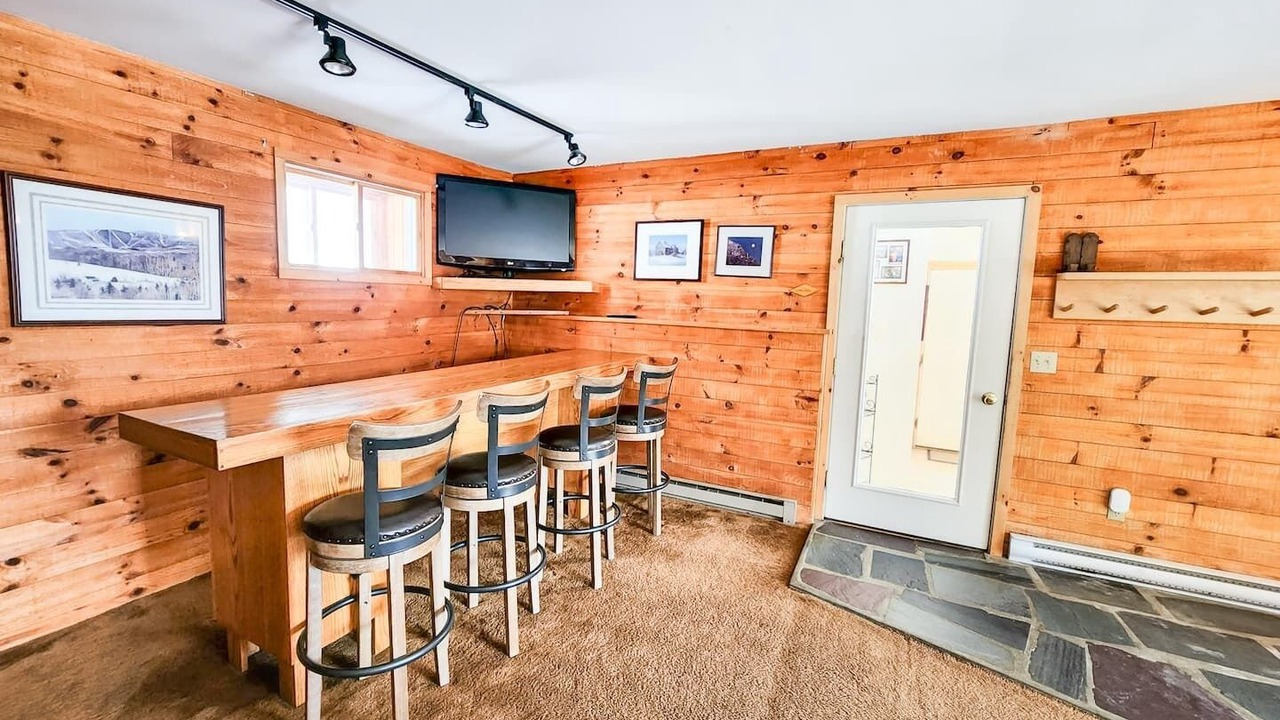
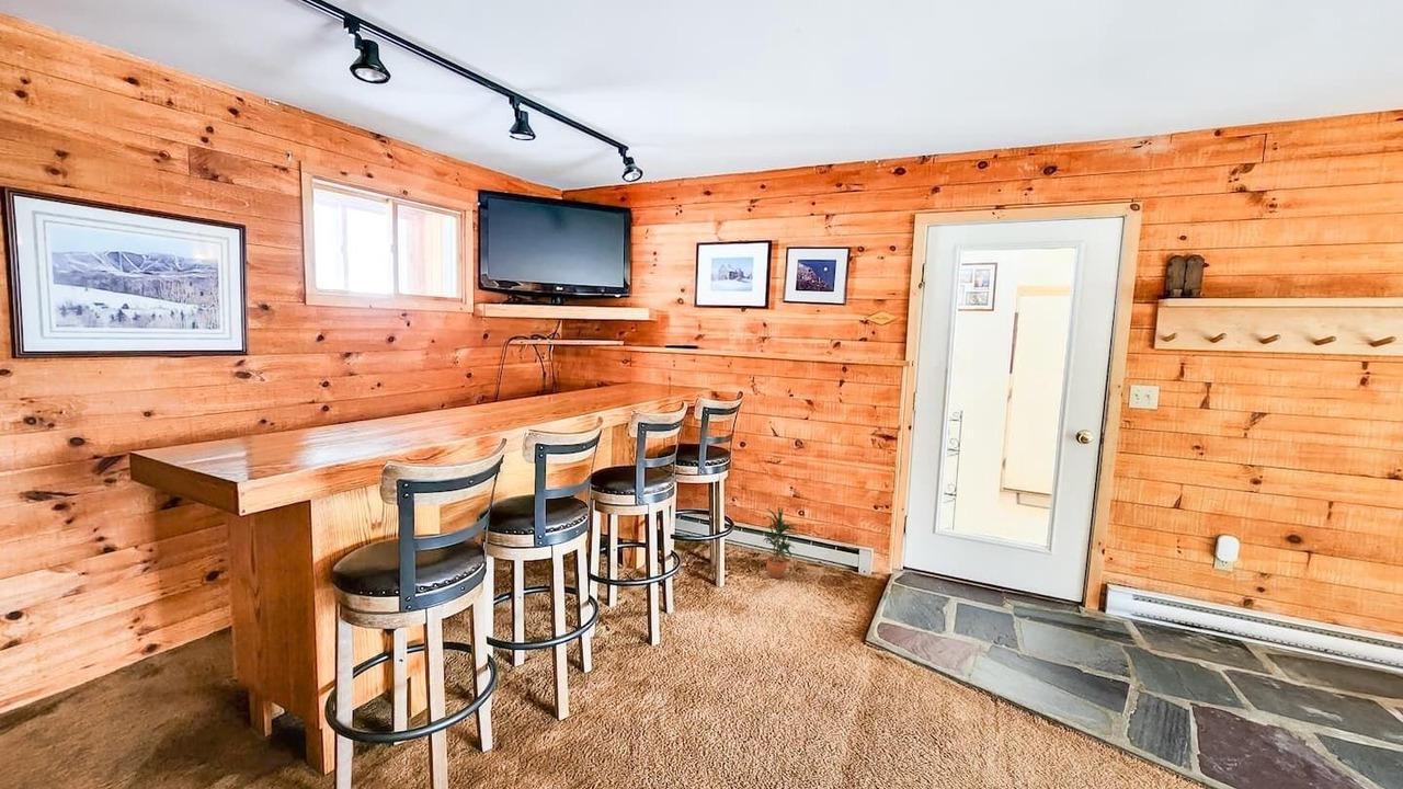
+ potted plant (780, 541)
